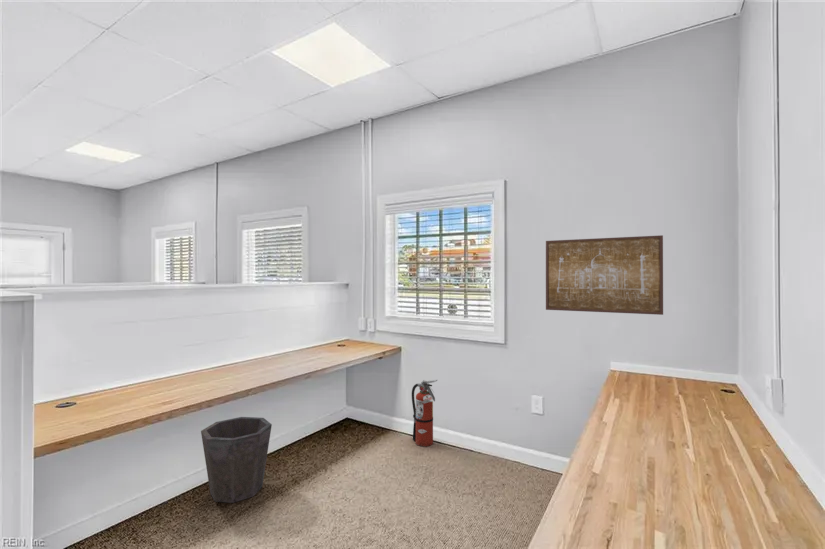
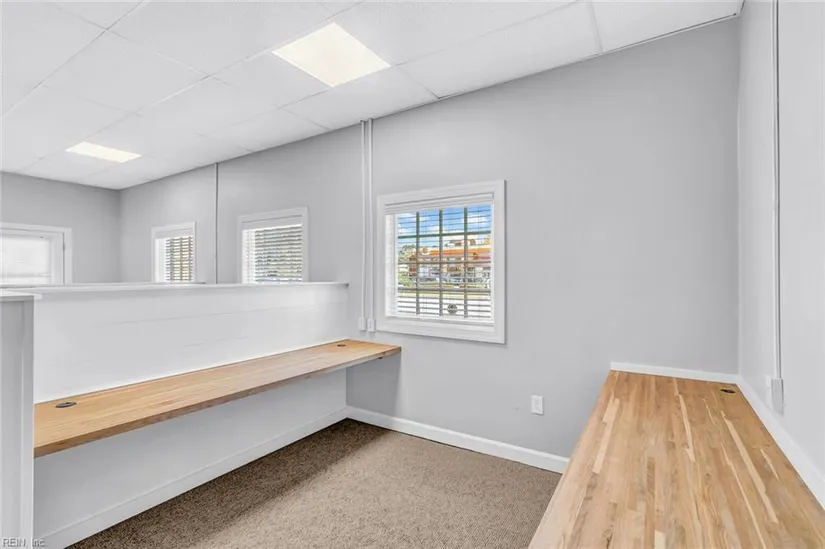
- fire extinguisher (422, 410)
- waste bin (236, 458)
- wall art (600, 275)
